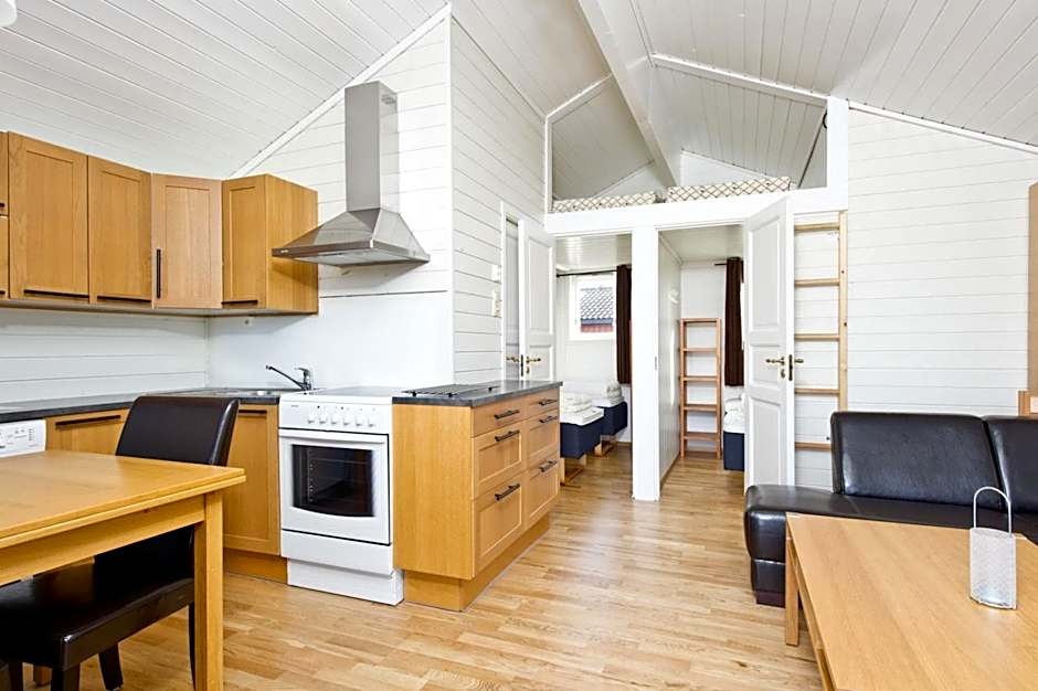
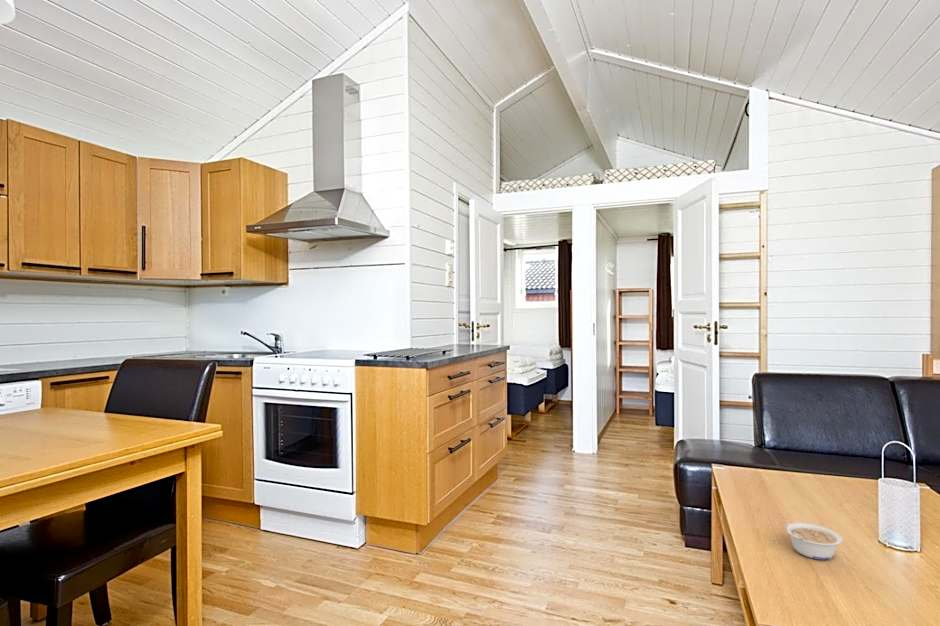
+ legume (813, 541)
